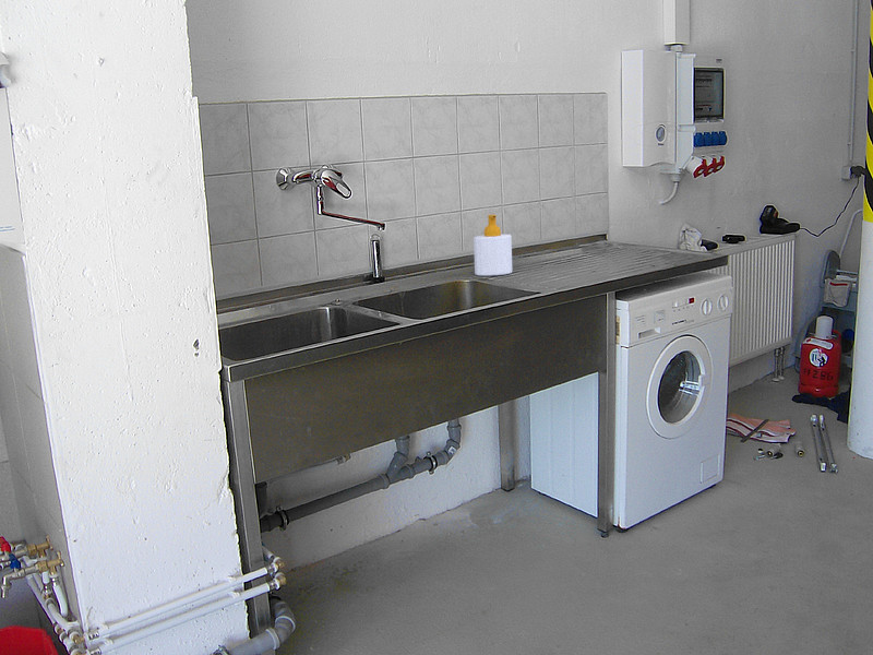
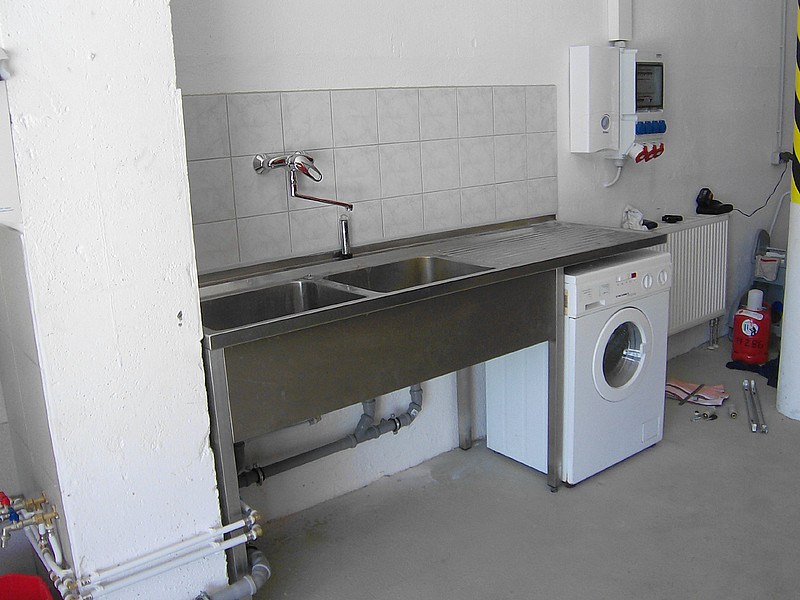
- soap bottle (492, 245)
